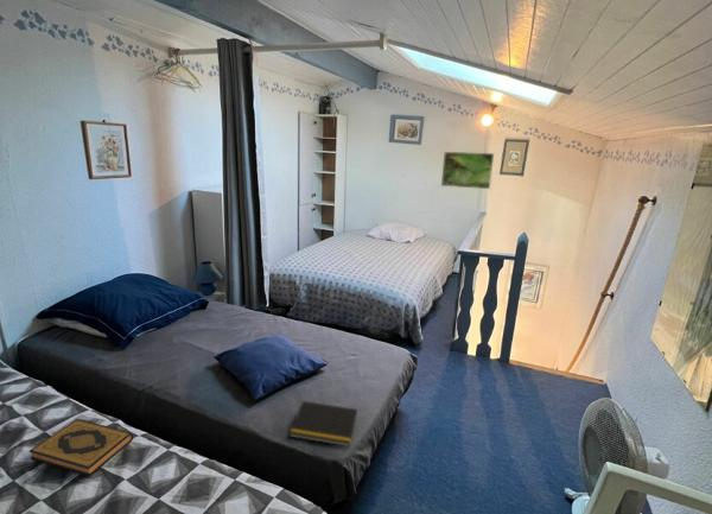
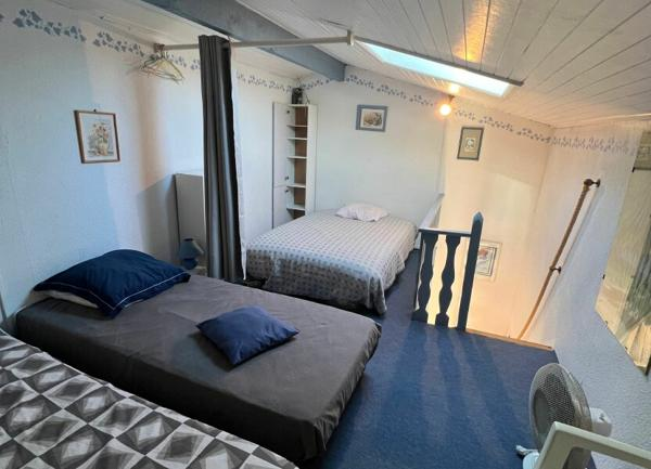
- notepad (324, 421)
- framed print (466, 170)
- hardback book (83, 444)
